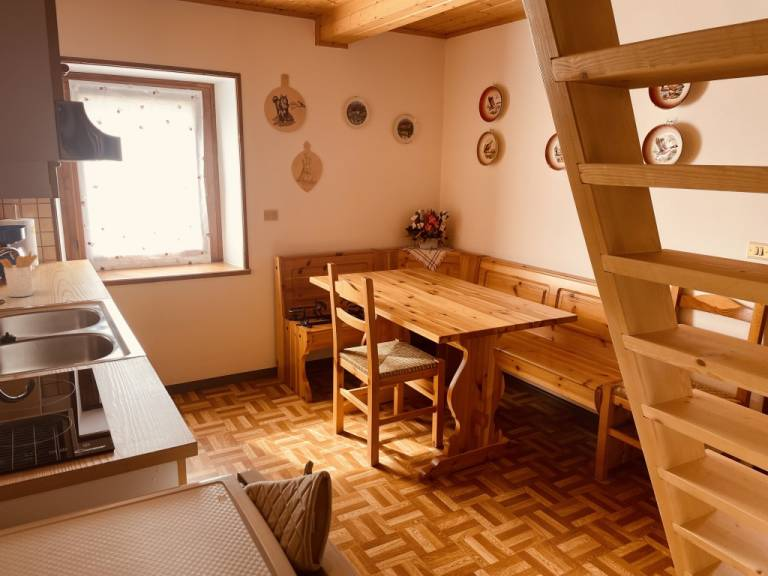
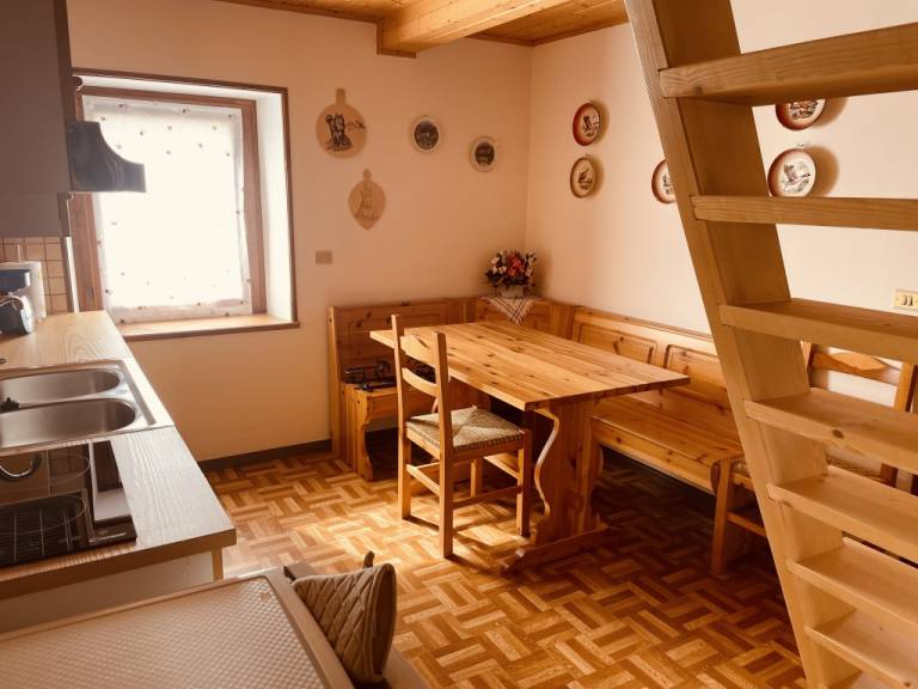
- utensil holder (22, 274)
